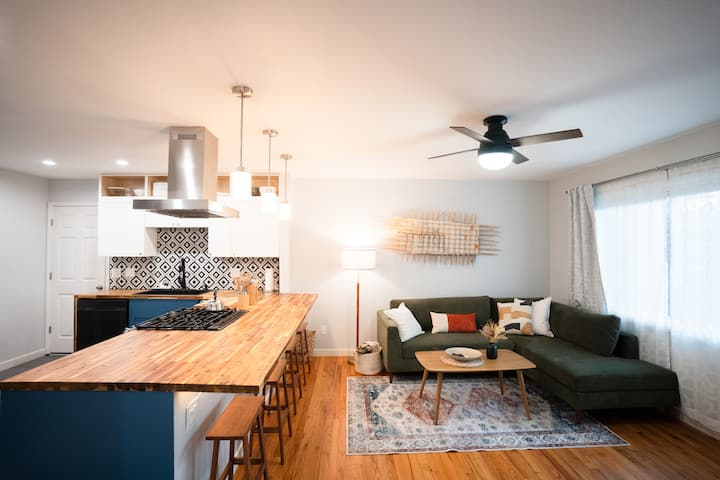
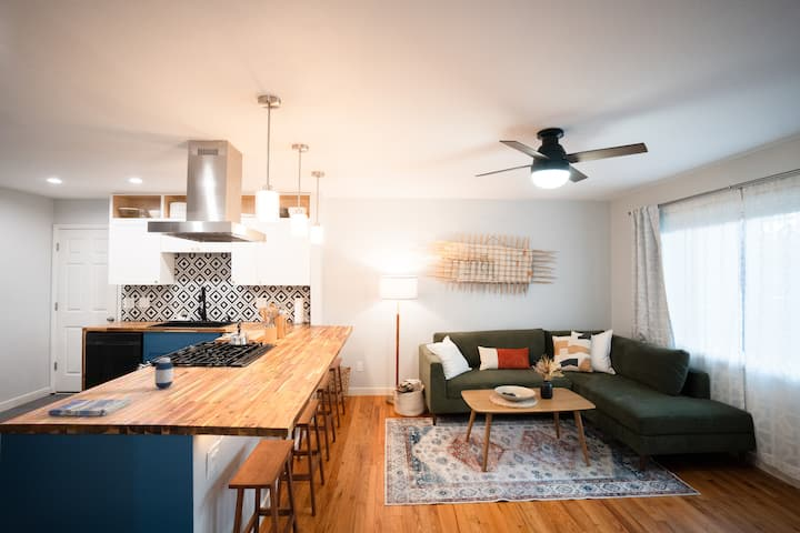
+ dish towel (91, 405)
+ medicine bottle (163, 373)
